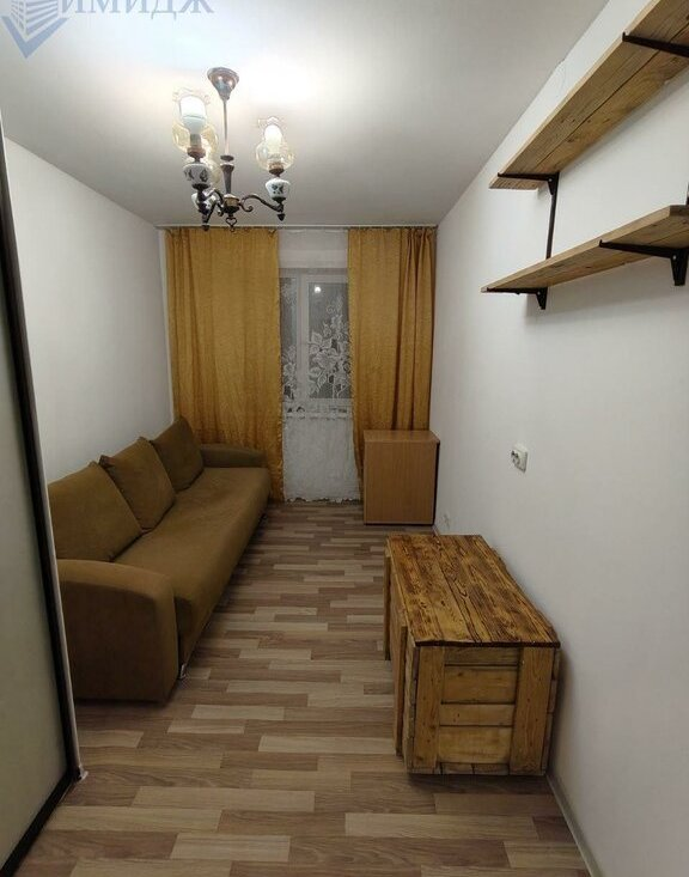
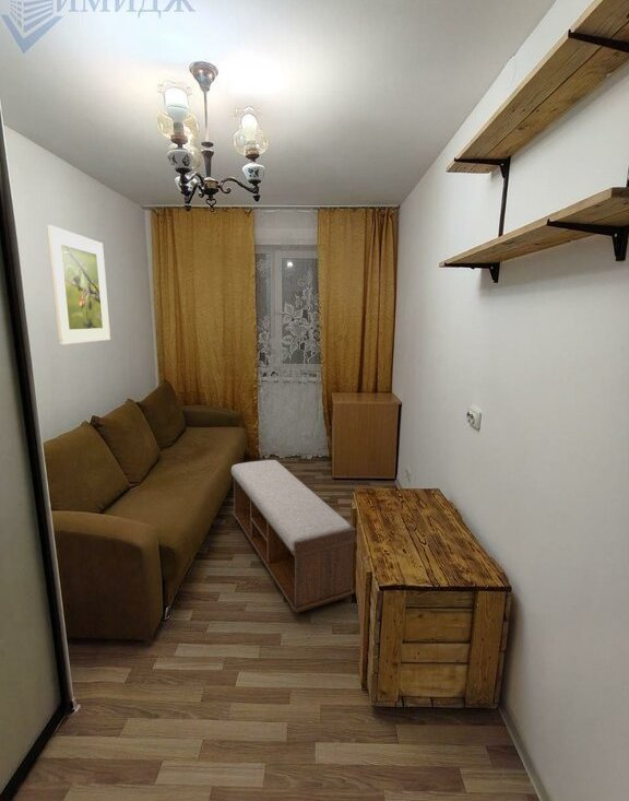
+ bench (282, 521)
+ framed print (82, 290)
